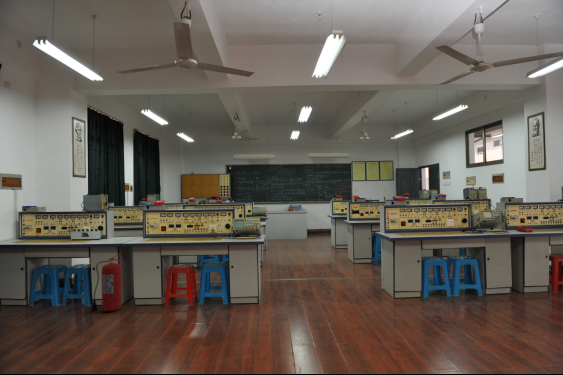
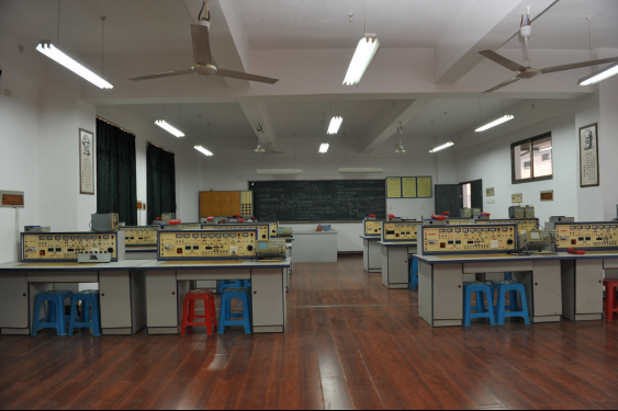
- fire extinguisher (107, 281)
